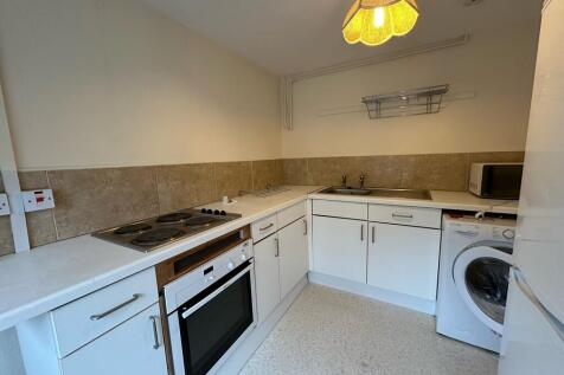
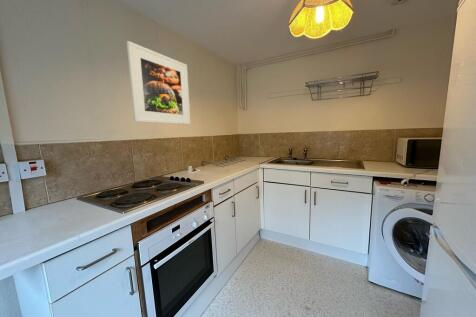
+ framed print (163, 89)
